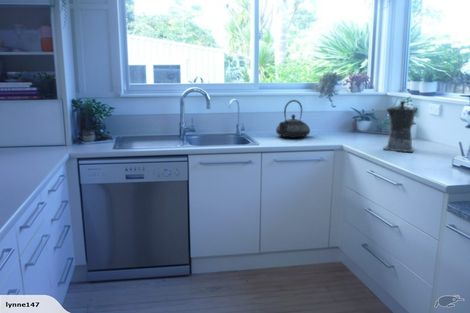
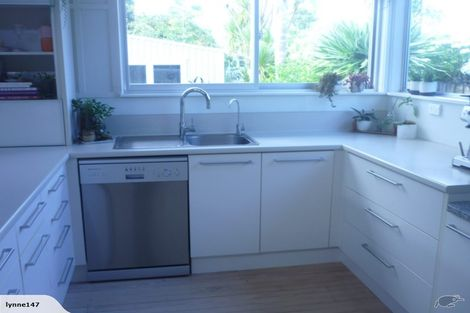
- teapot (292, 118)
- coffee maker (401, 125)
